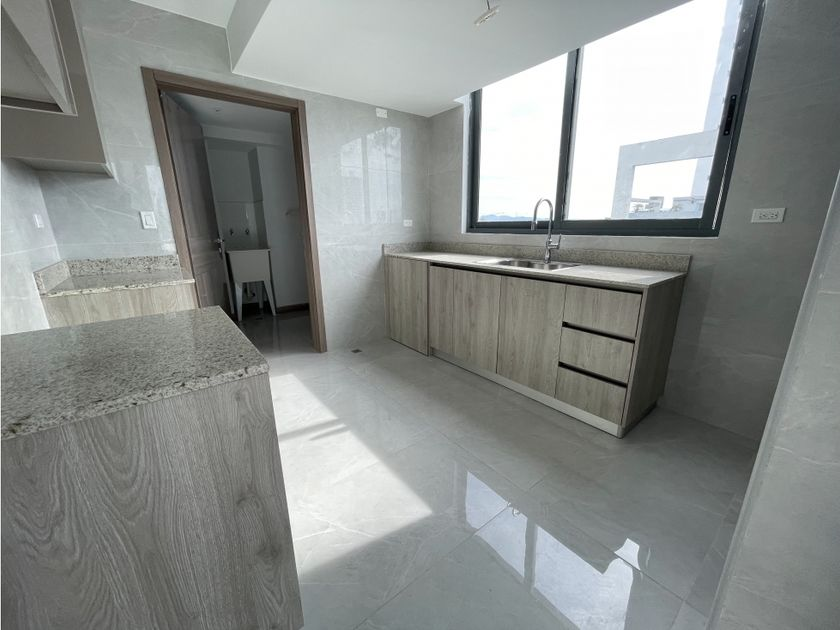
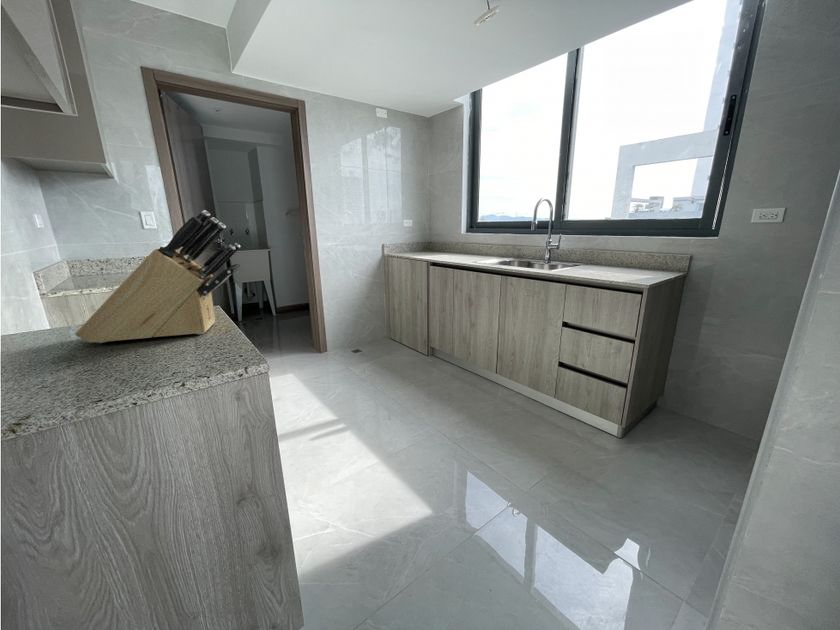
+ knife block (163, 273)
